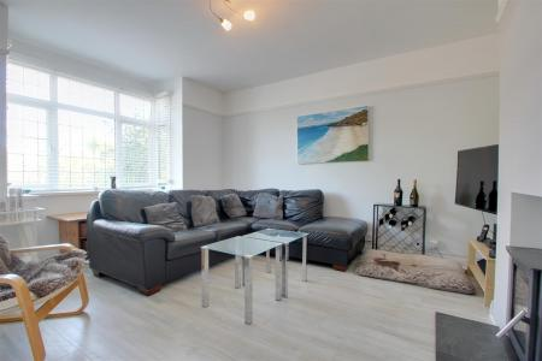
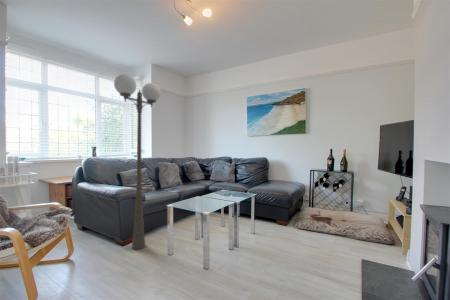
+ floor lamp (138, 163)
